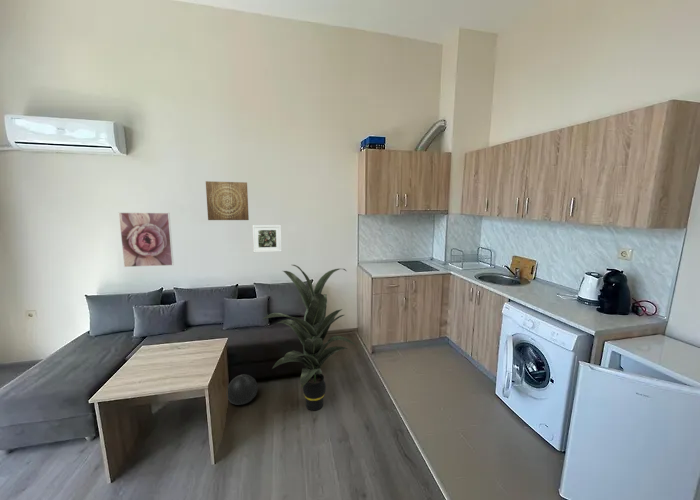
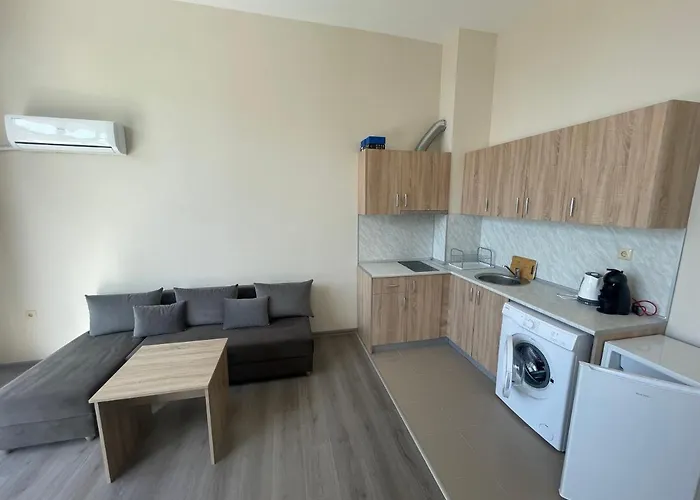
- indoor plant (308, 335)
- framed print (147, 239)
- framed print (267, 238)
- decorative ball (242, 388)
- wall art (227, 201)
